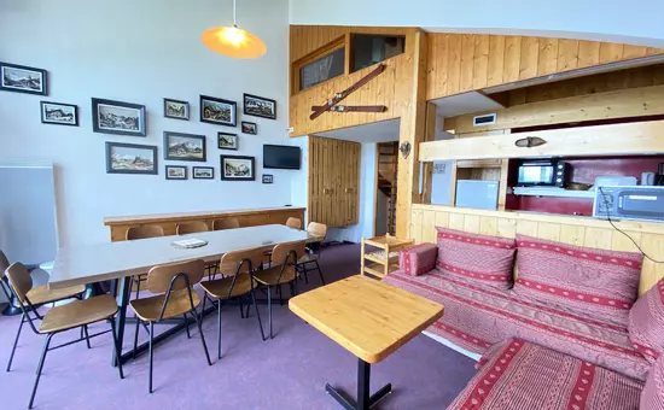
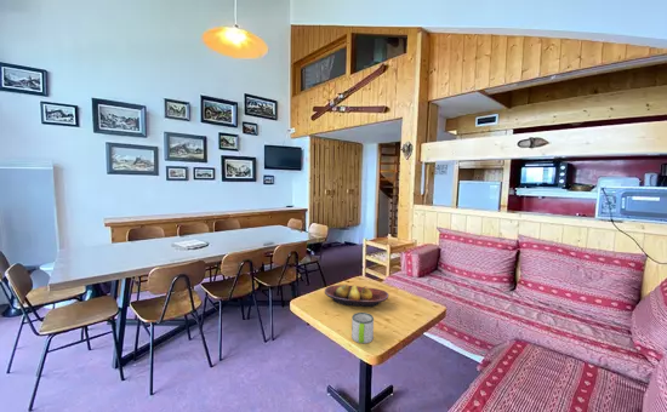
+ mug (361, 328)
+ fruit bowl (355, 293)
